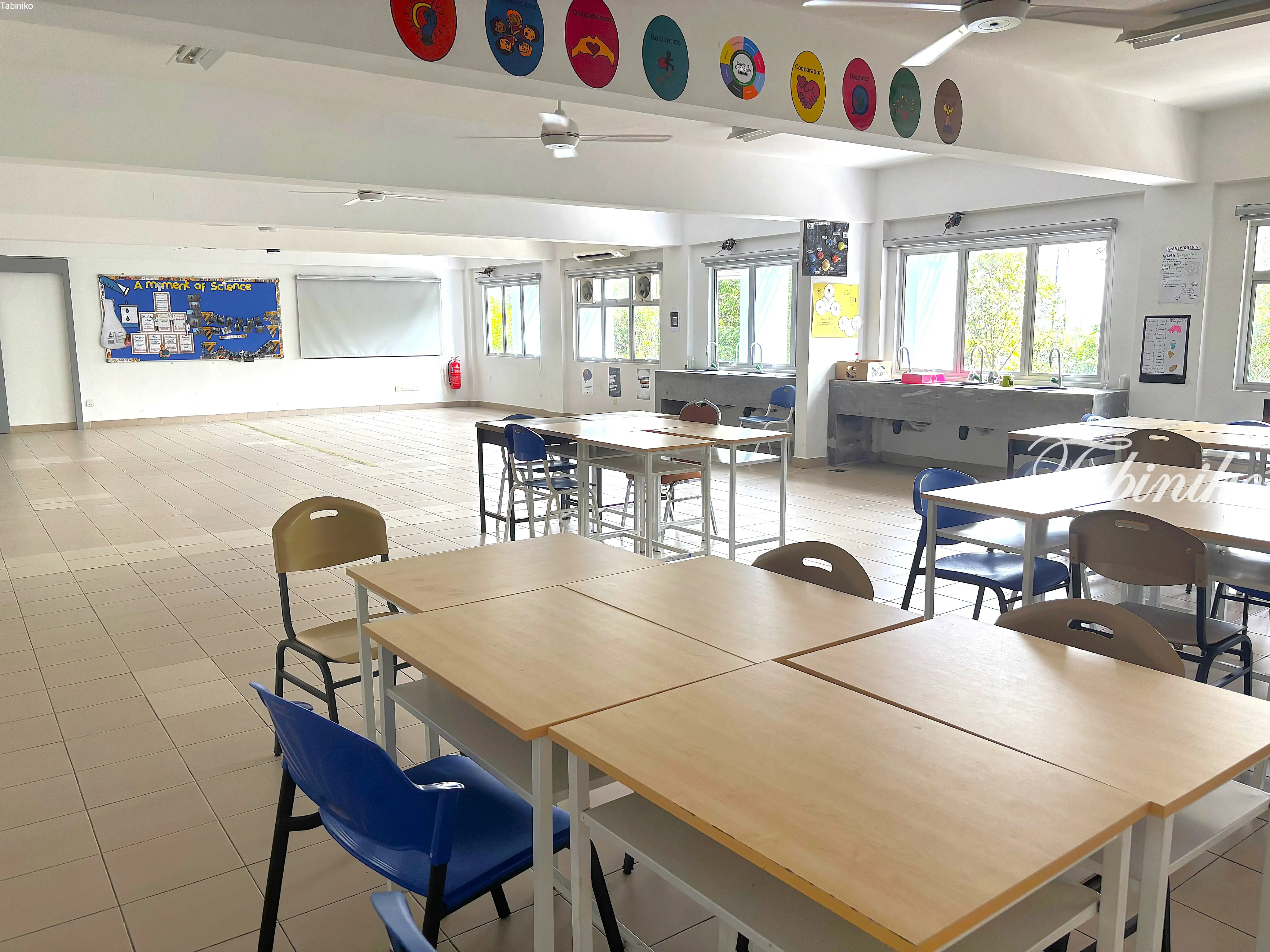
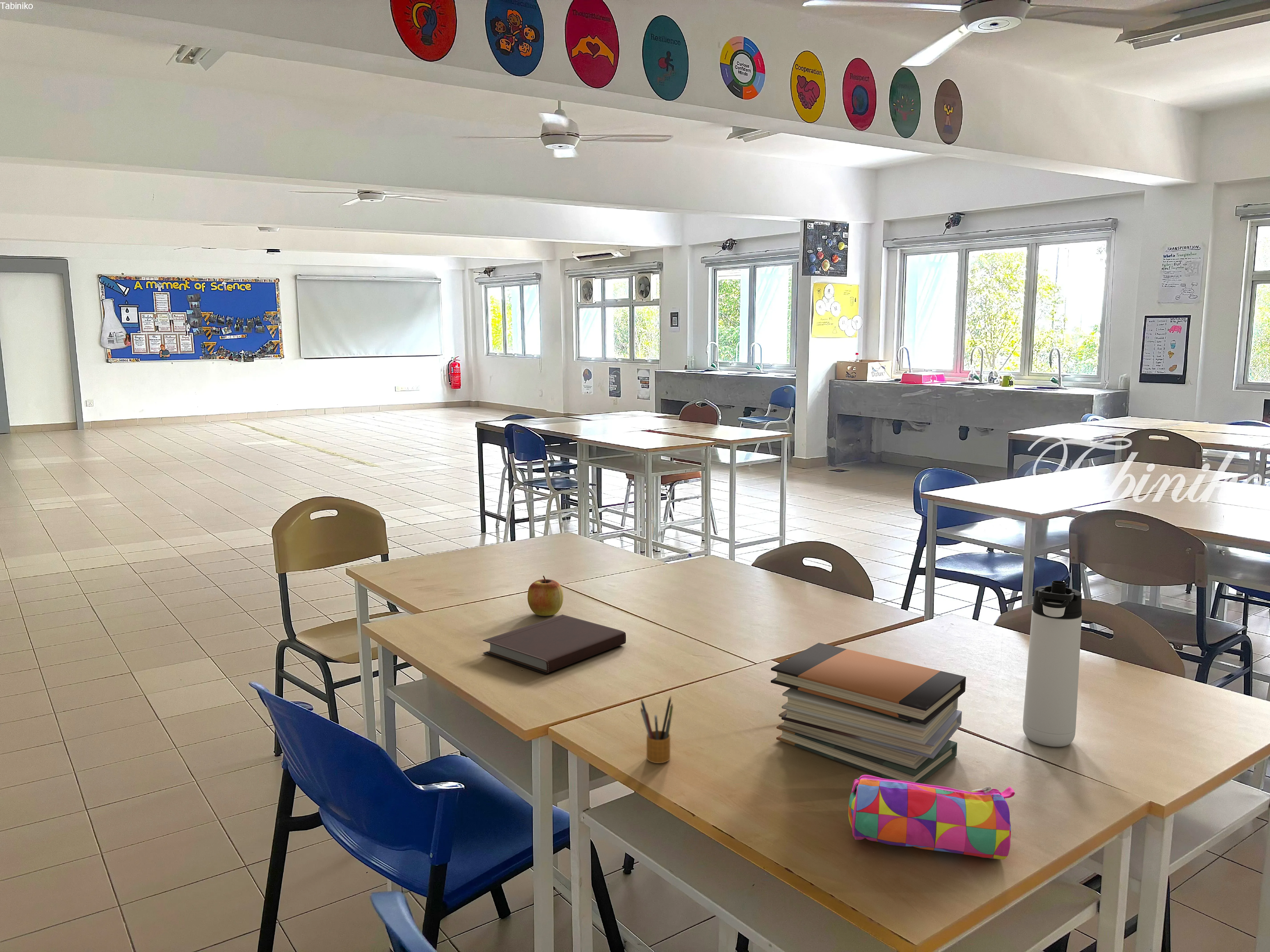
+ book stack (868, 711)
+ pencil box (658, 729)
+ thermos bottle (1052, 665)
+ apple (545, 594)
+ notebook (555, 642)
+ pencil case (929, 813)
